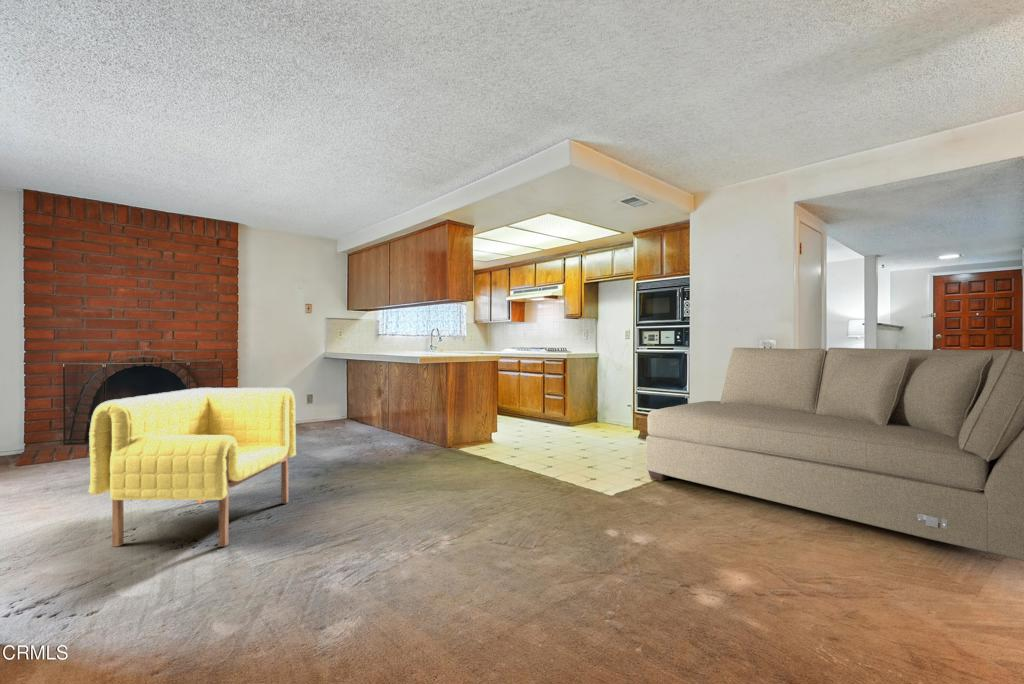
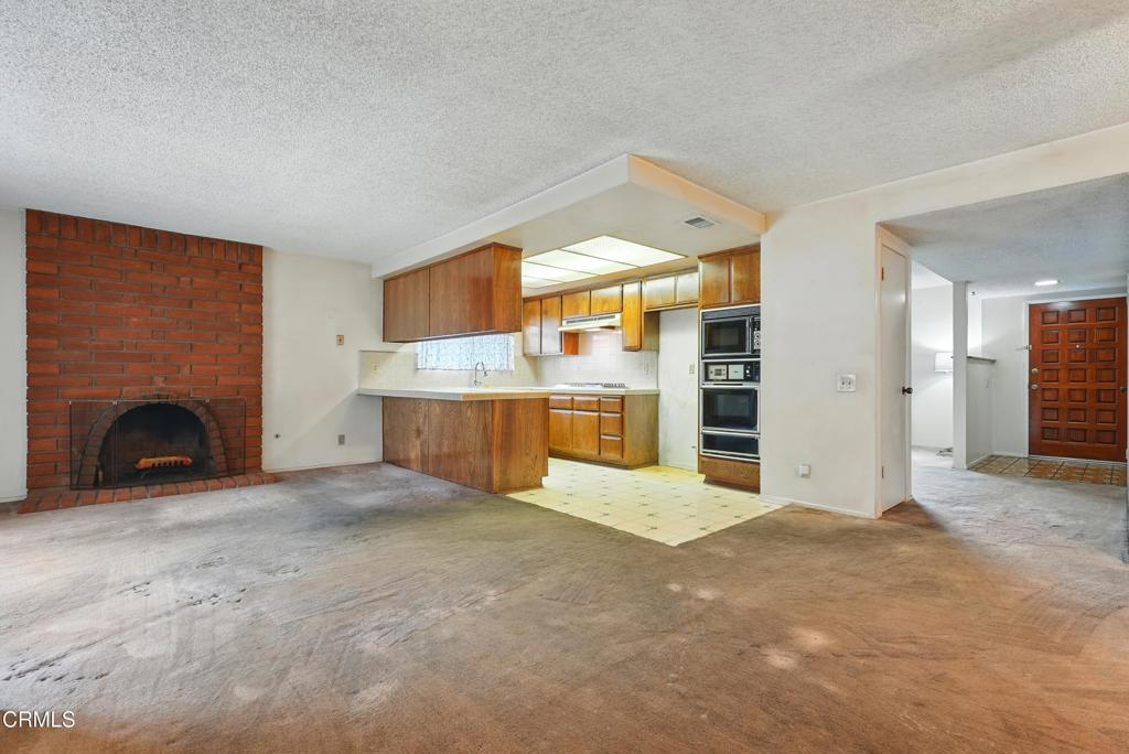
- sofa (830, 423)
- armchair (206, 457)
